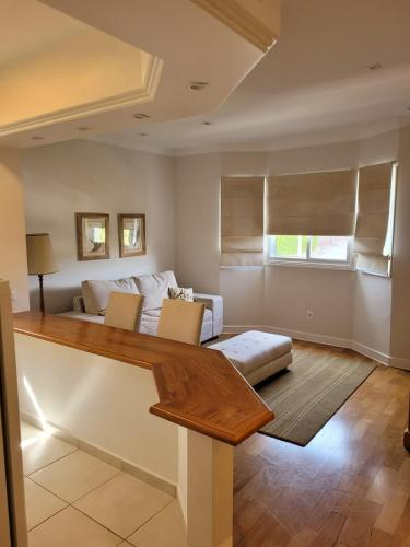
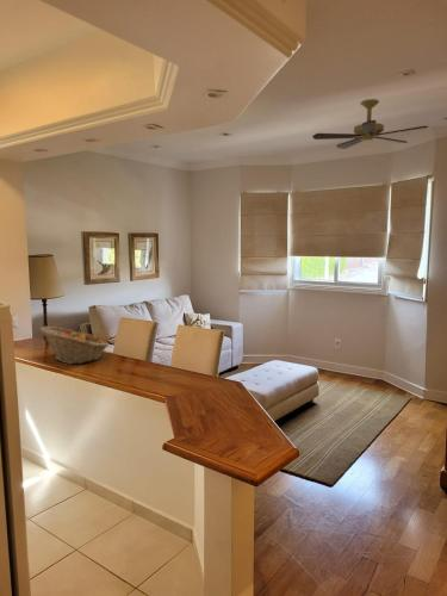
+ fruit basket (74, 341)
+ ceiling fan (367, 119)
